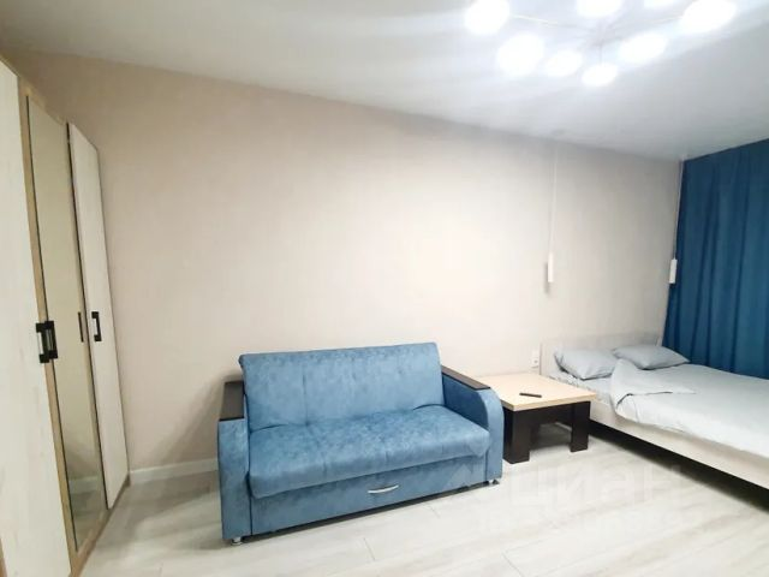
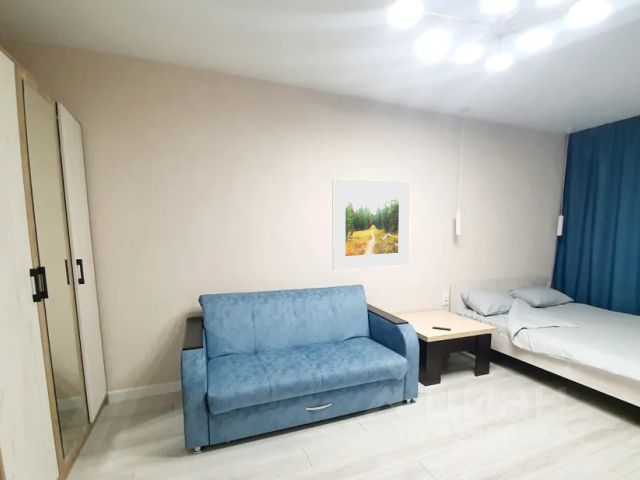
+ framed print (372, 224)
